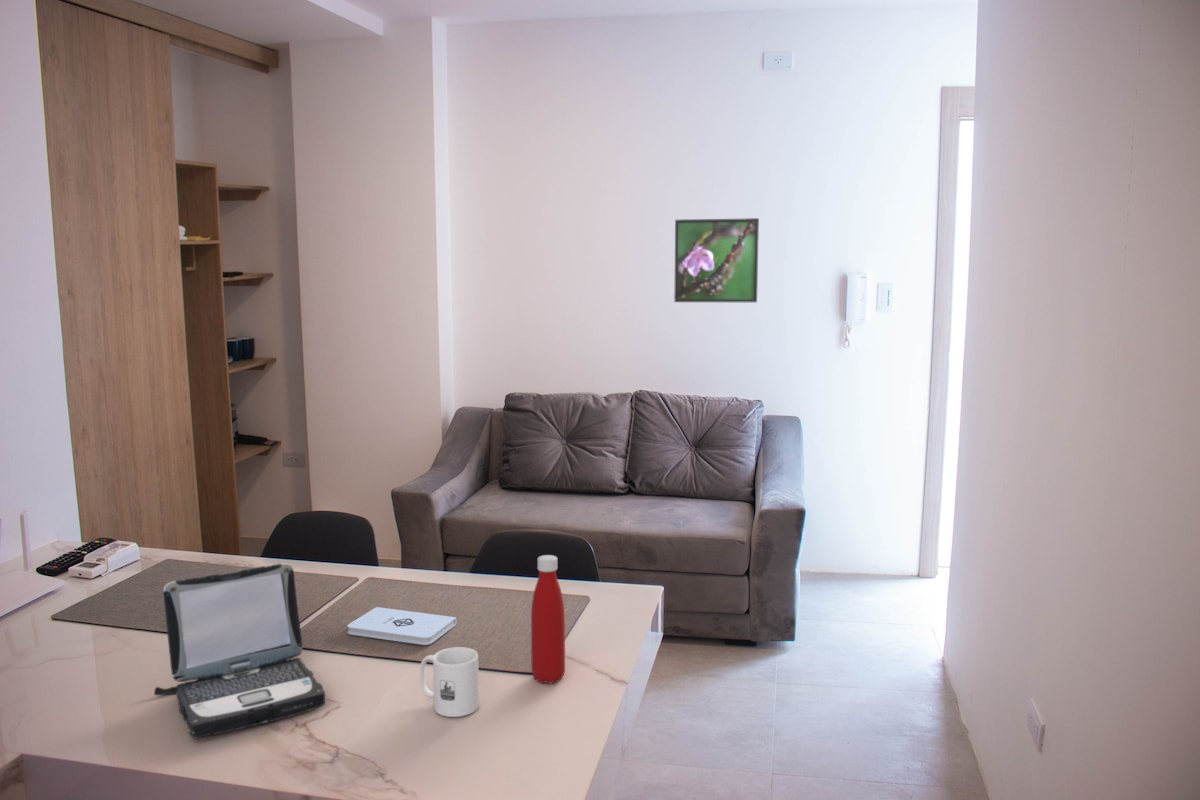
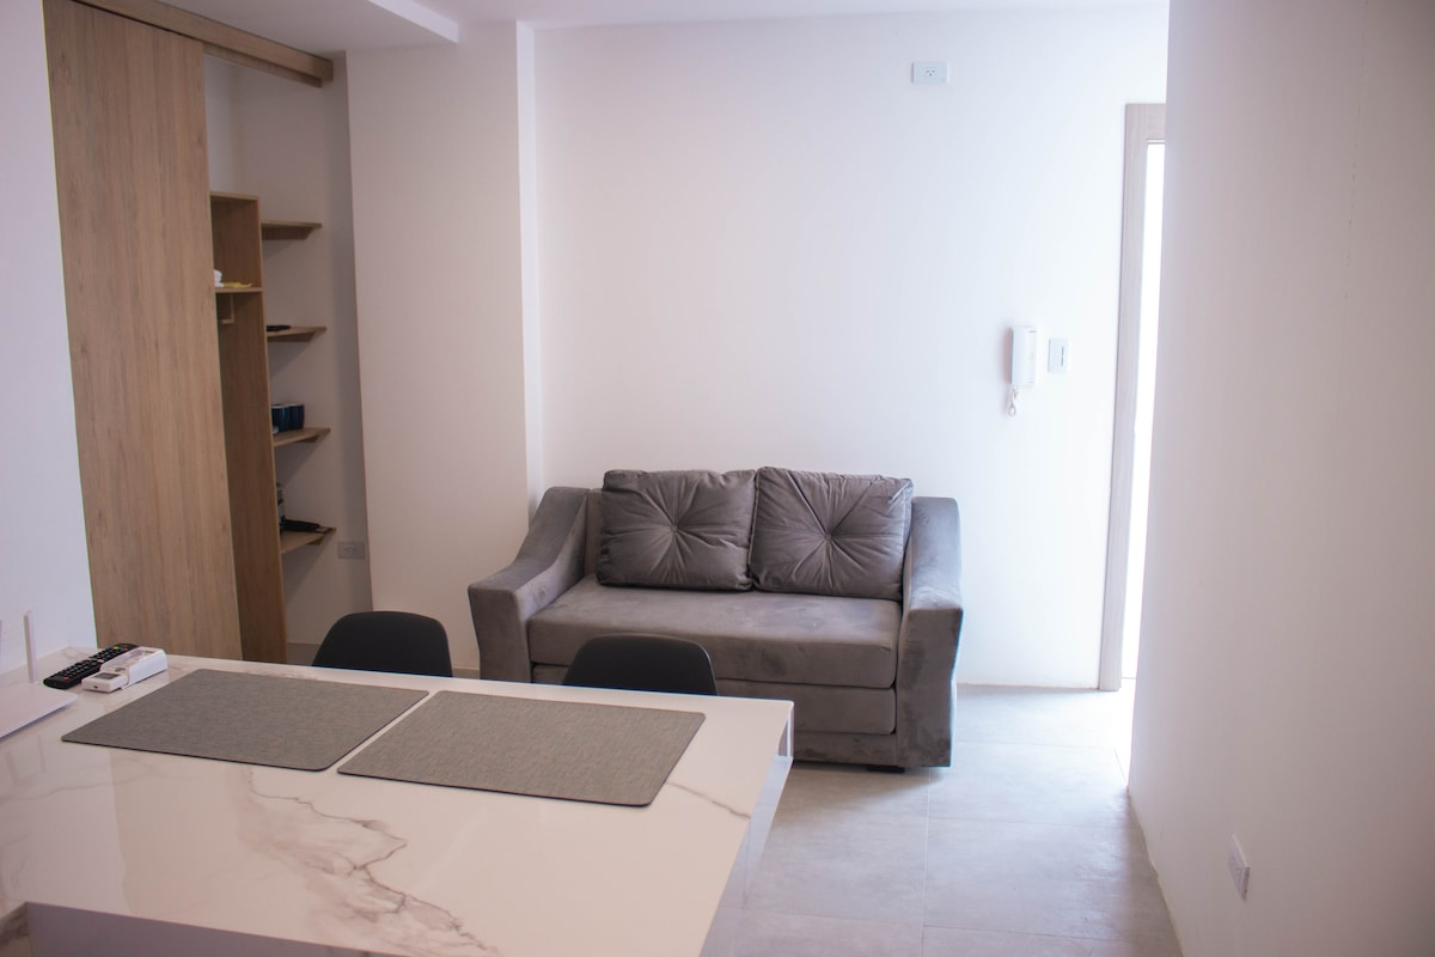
- bottle (547, 618)
- mug (447, 679)
- notepad (401, 625)
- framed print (716, 260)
- laptop (241, 642)
